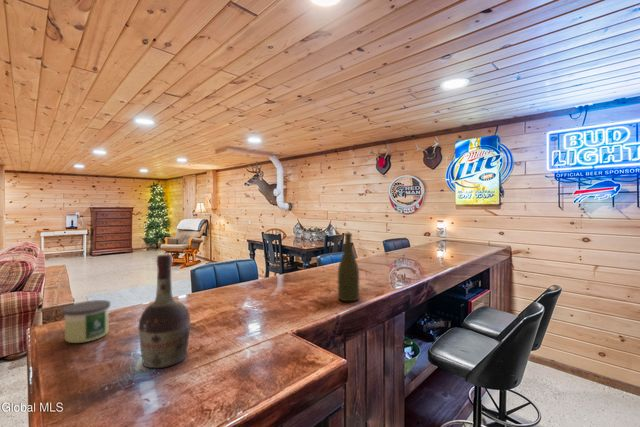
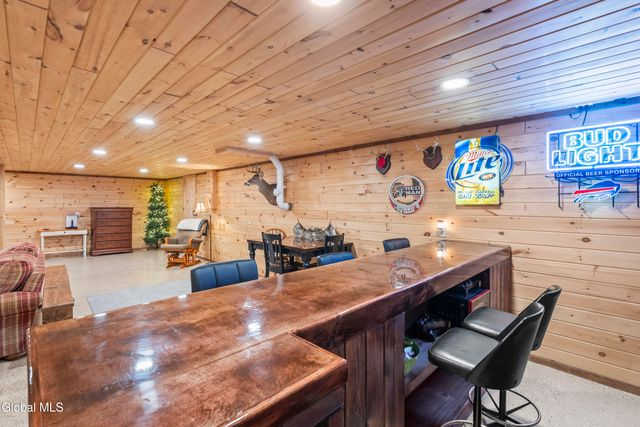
- candle (87, 321)
- bottle (348, 266)
- cognac bottle (165, 306)
